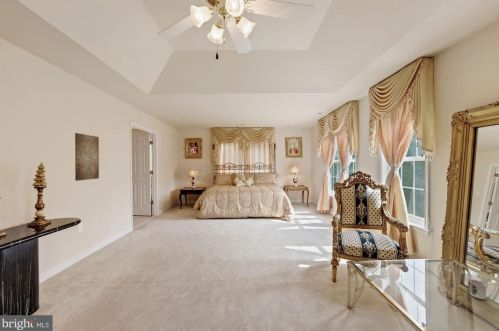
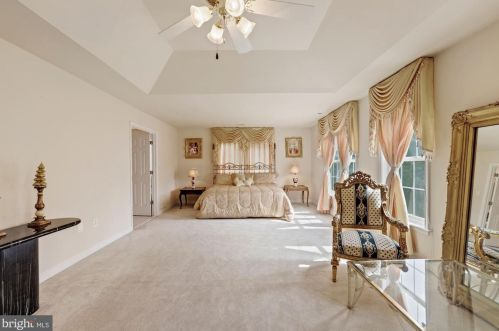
- wall art (87, 157)
- cup (475, 287)
